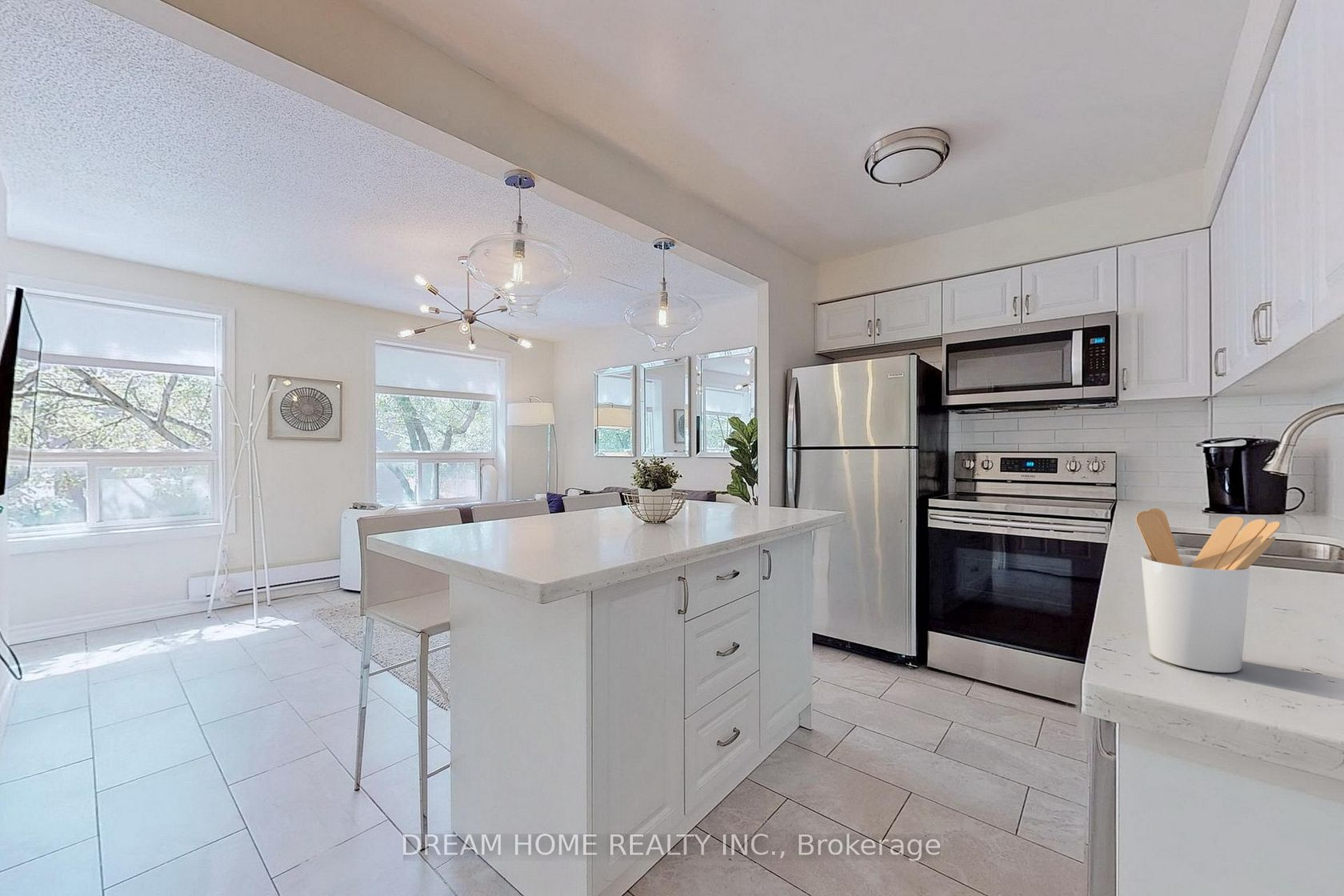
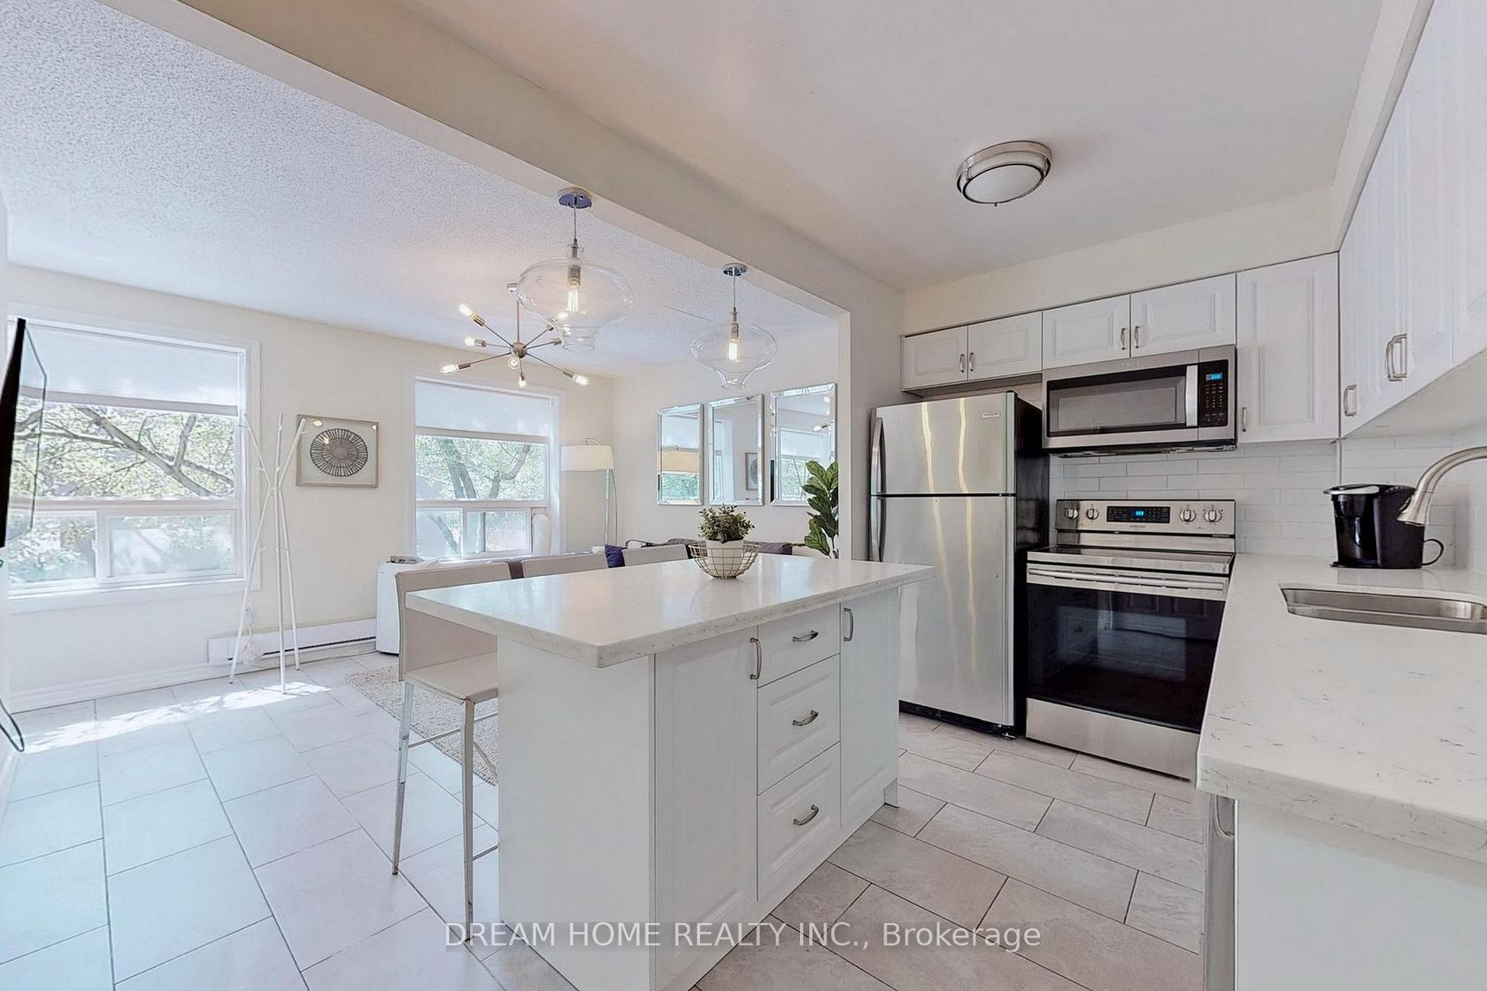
- utensil holder (1210, 585)
